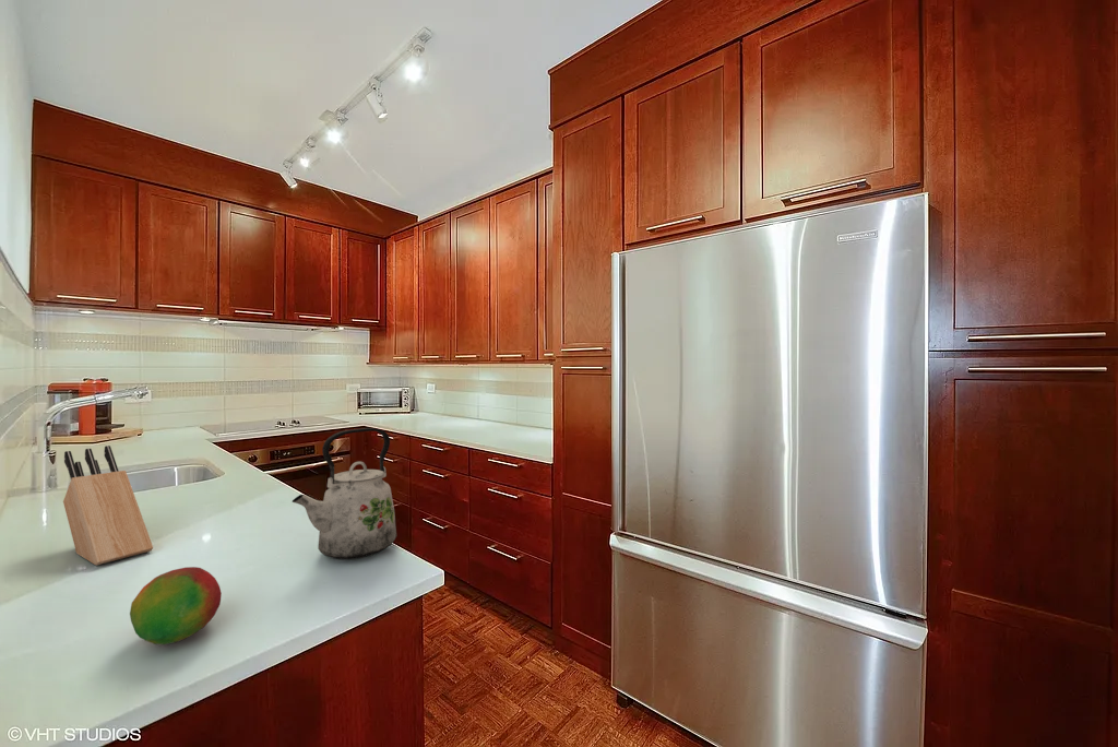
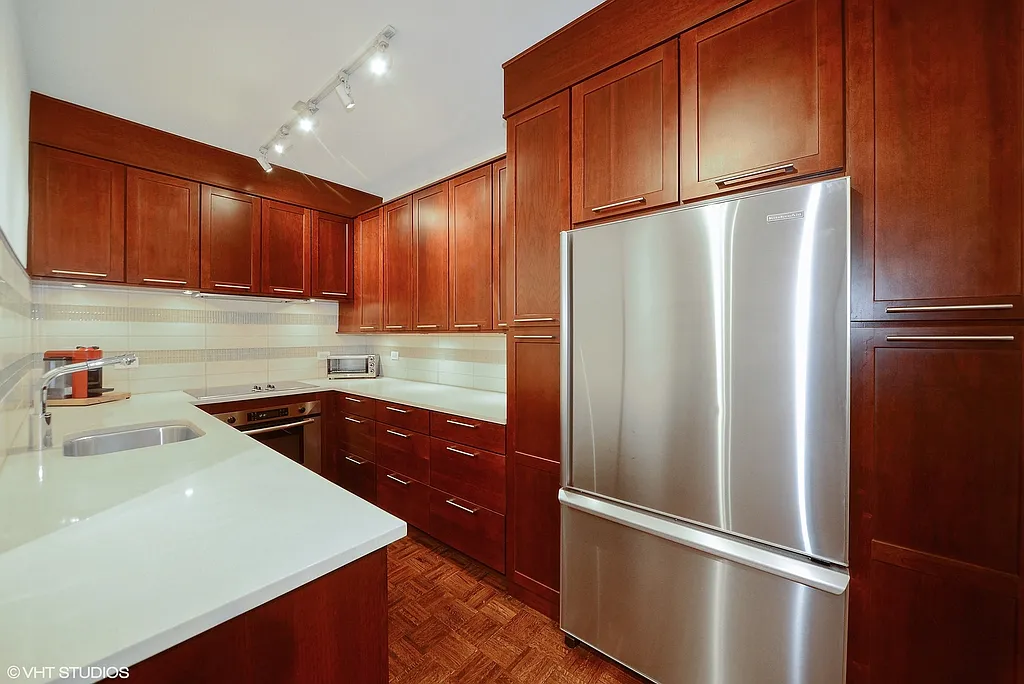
- kettle (345, 493)
- fruit (178, 603)
- knife block (104, 499)
